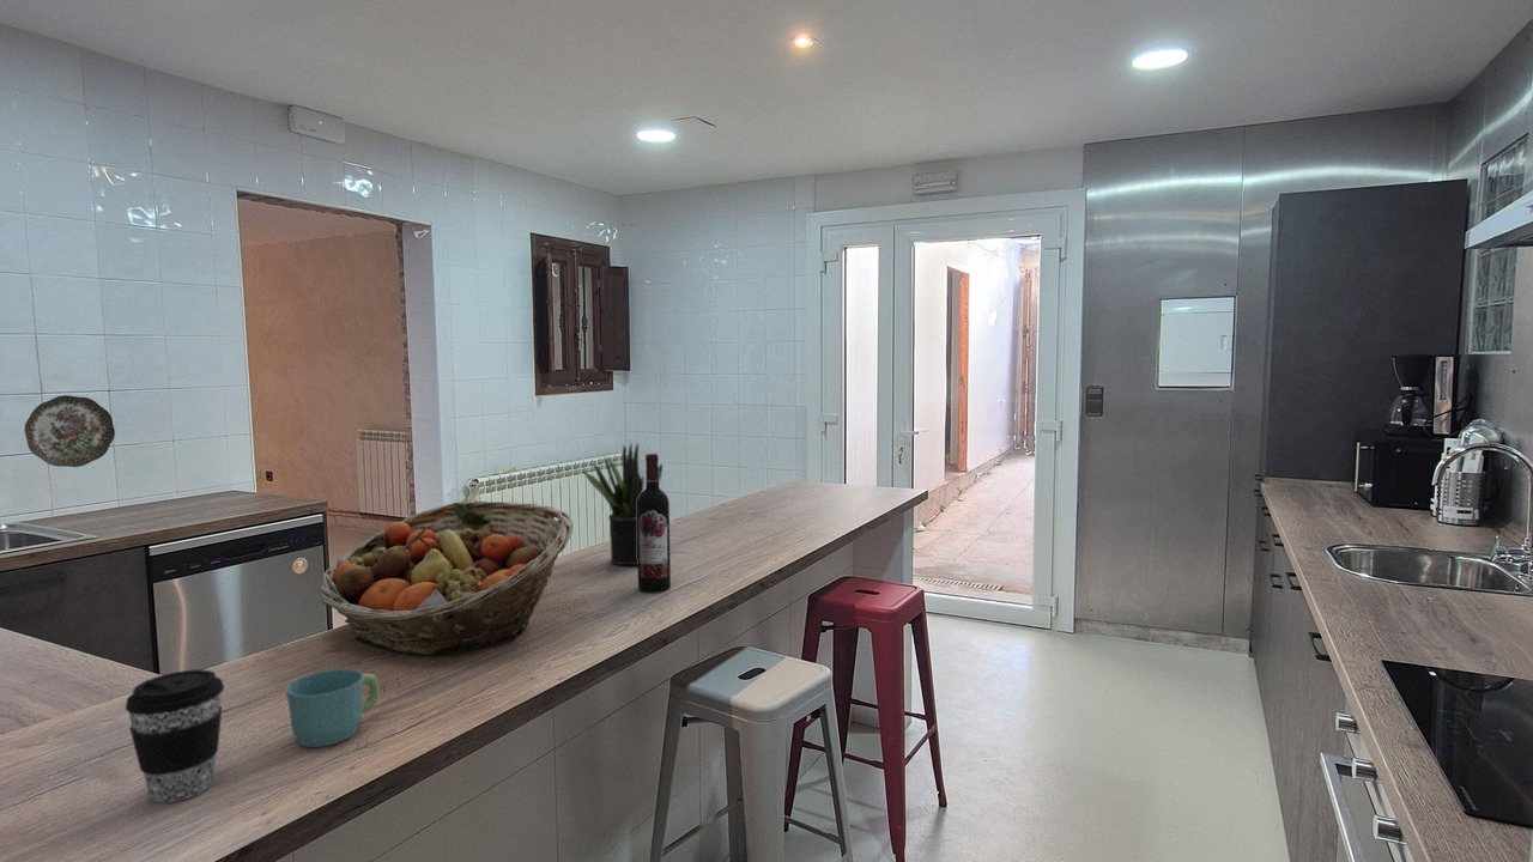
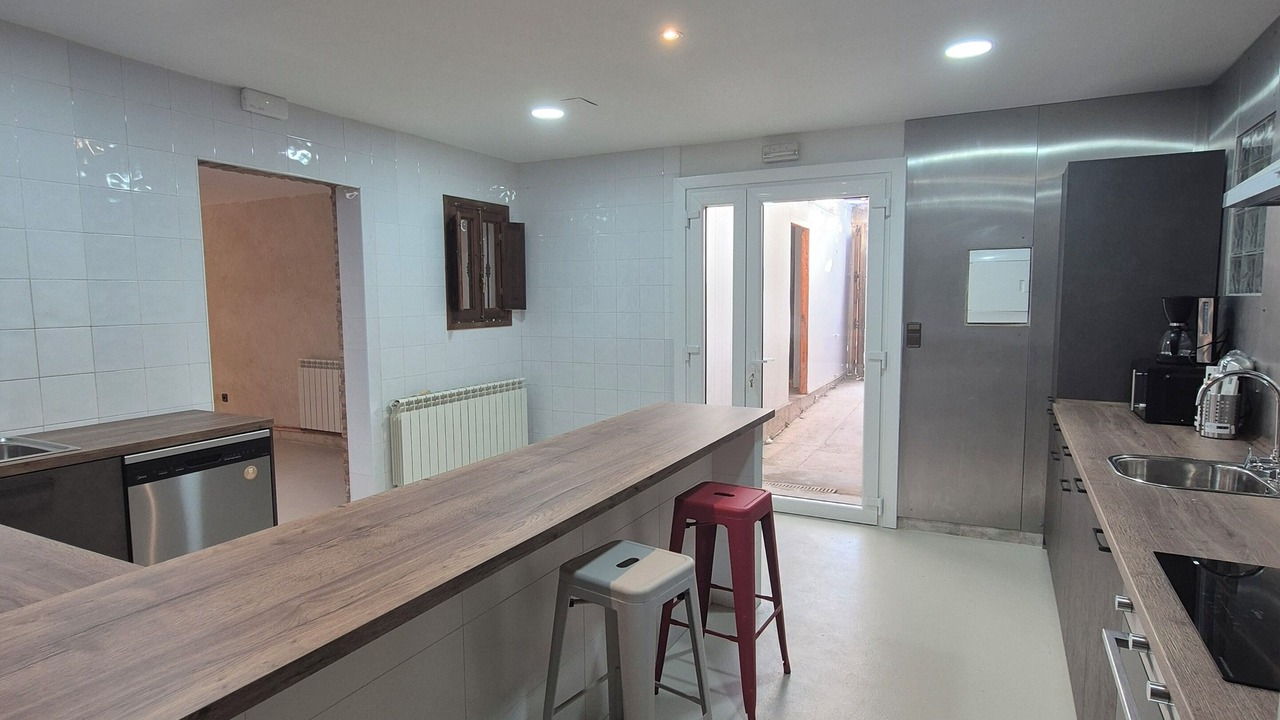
- decorative plate (69, 431)
- potted plant (625, 502)
- coffee cup (178, 735)
- wine bottle (653, 521)
- fruit basket (450, 570)
- mug (337, 704)
